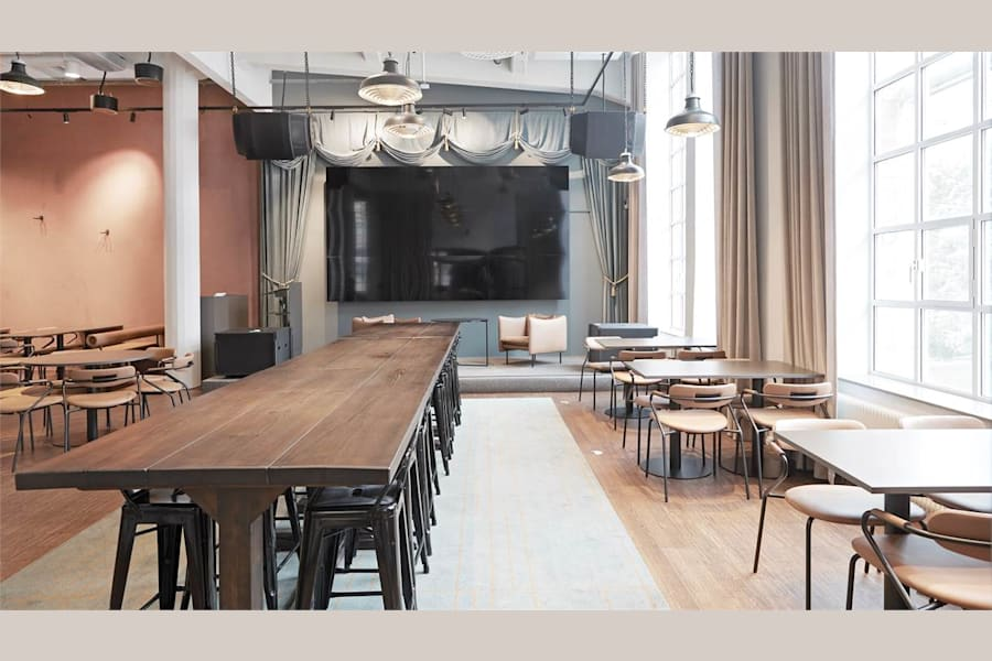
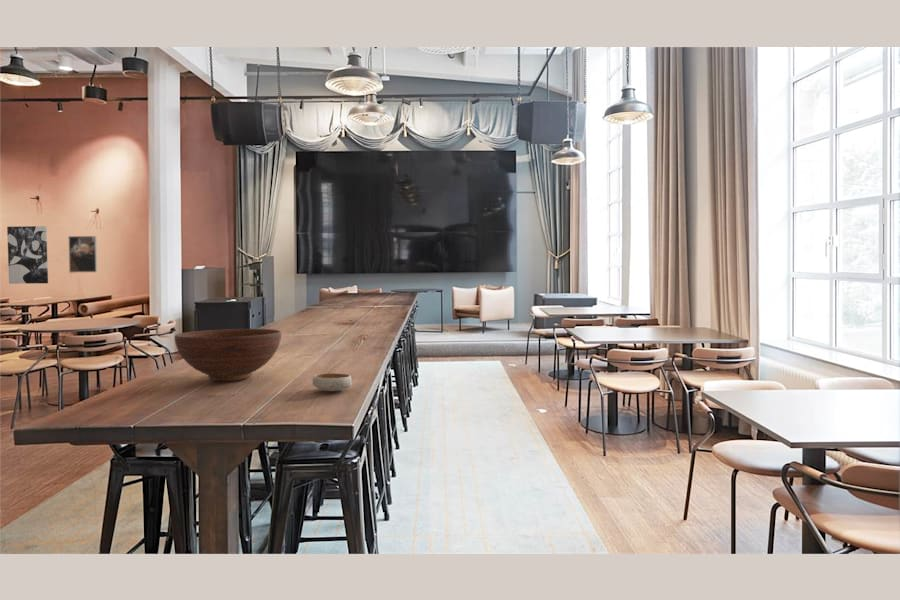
+ bowl (332, 382)
+ wall art (27, 255)
+ fruit bowl (230, 355)
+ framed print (83, 254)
